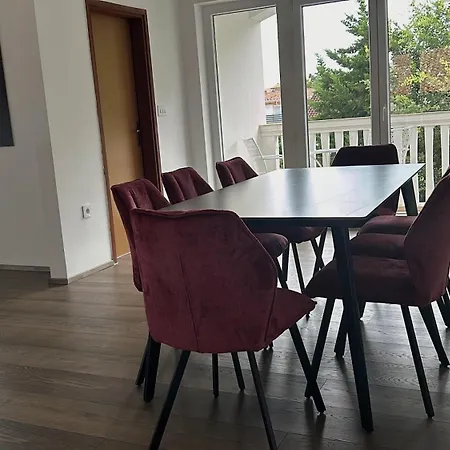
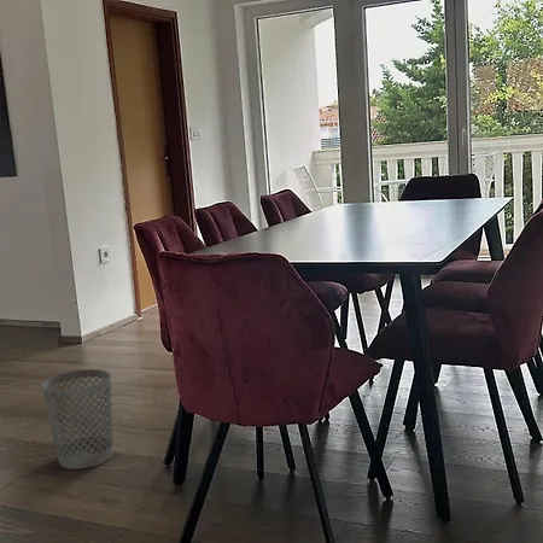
+ wastebasket (81, 419)
